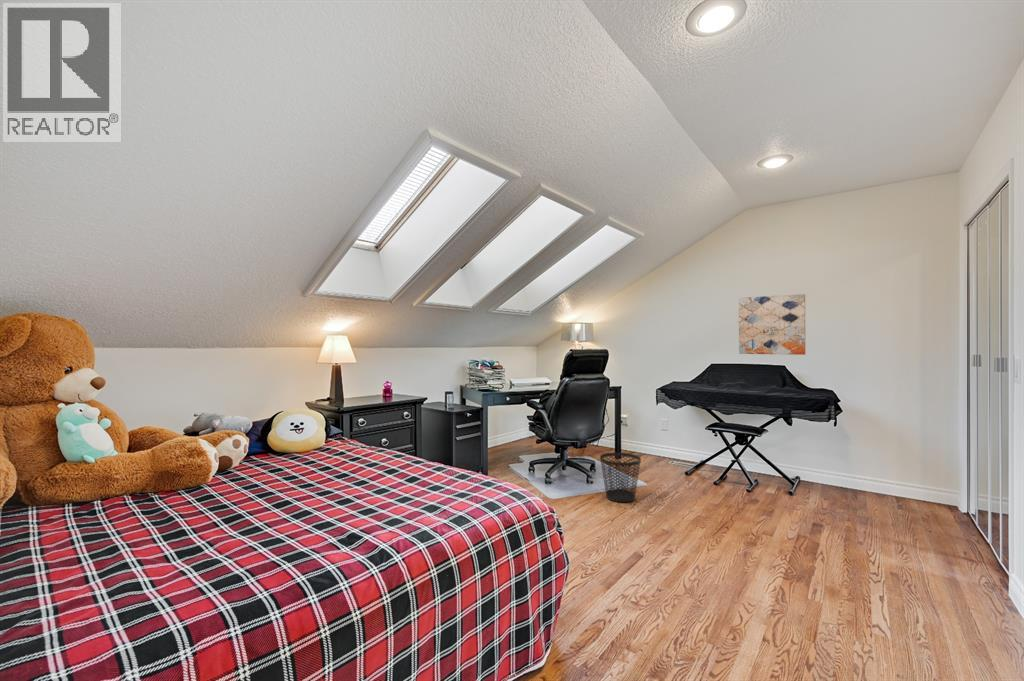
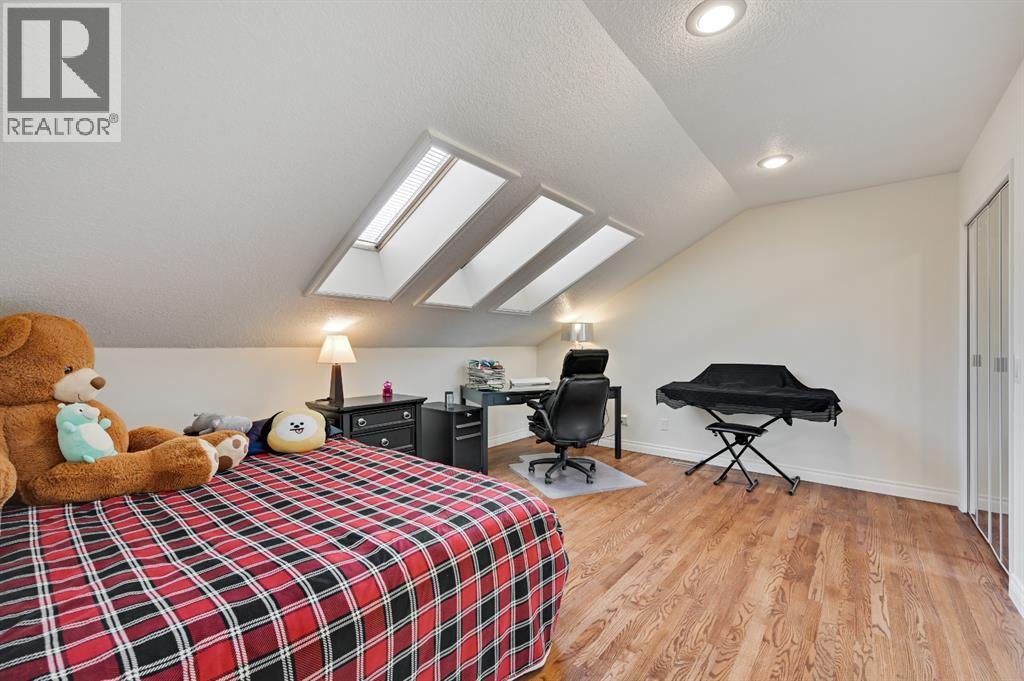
- wastebasket (620, 477)
- wall art (770, 325)
